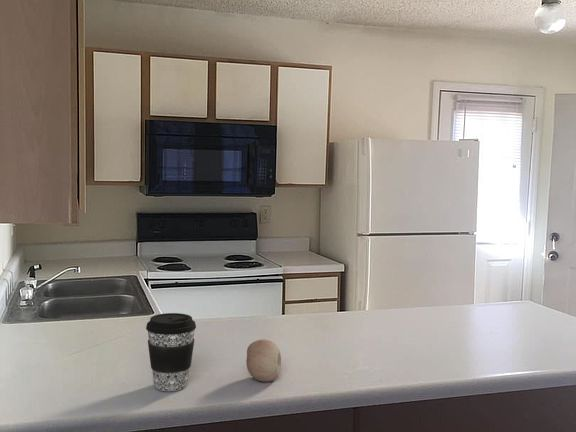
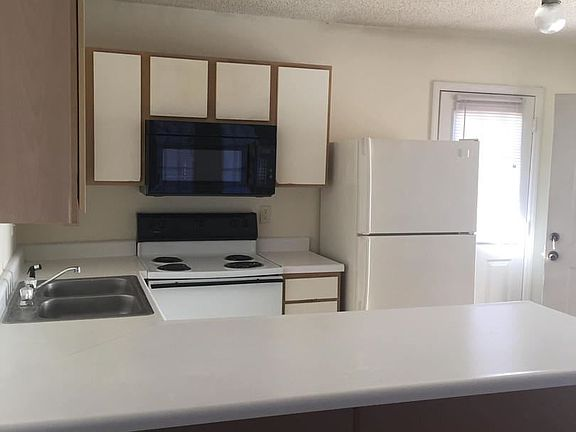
- coffee cup (170, 351)
- fruit (264, 358)
